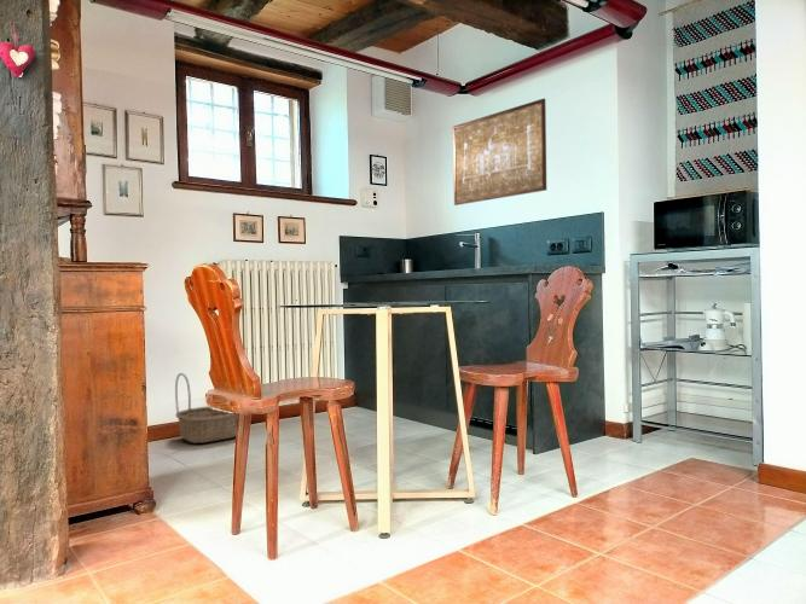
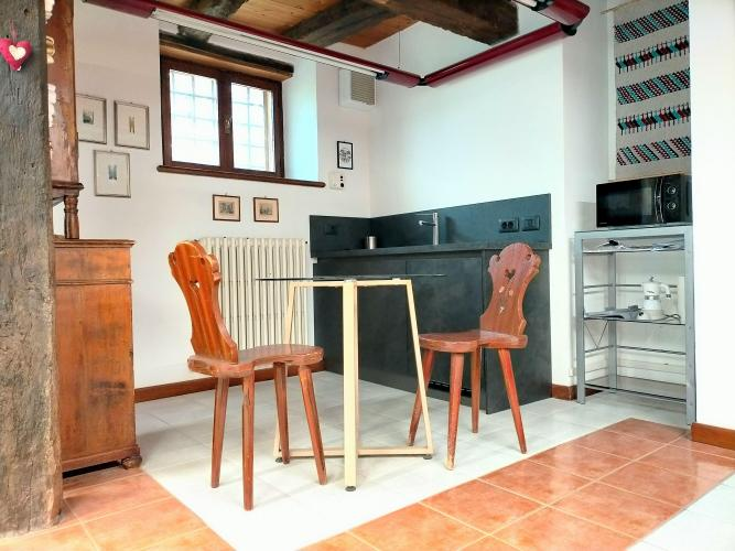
- basket (208, 407)
- wall art (495, 156)
